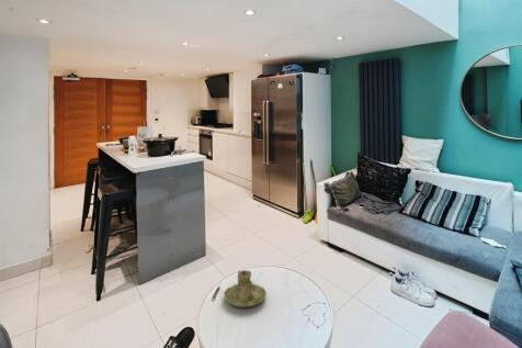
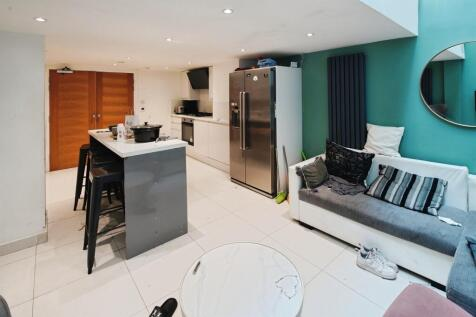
- candle holder (243, 284)
